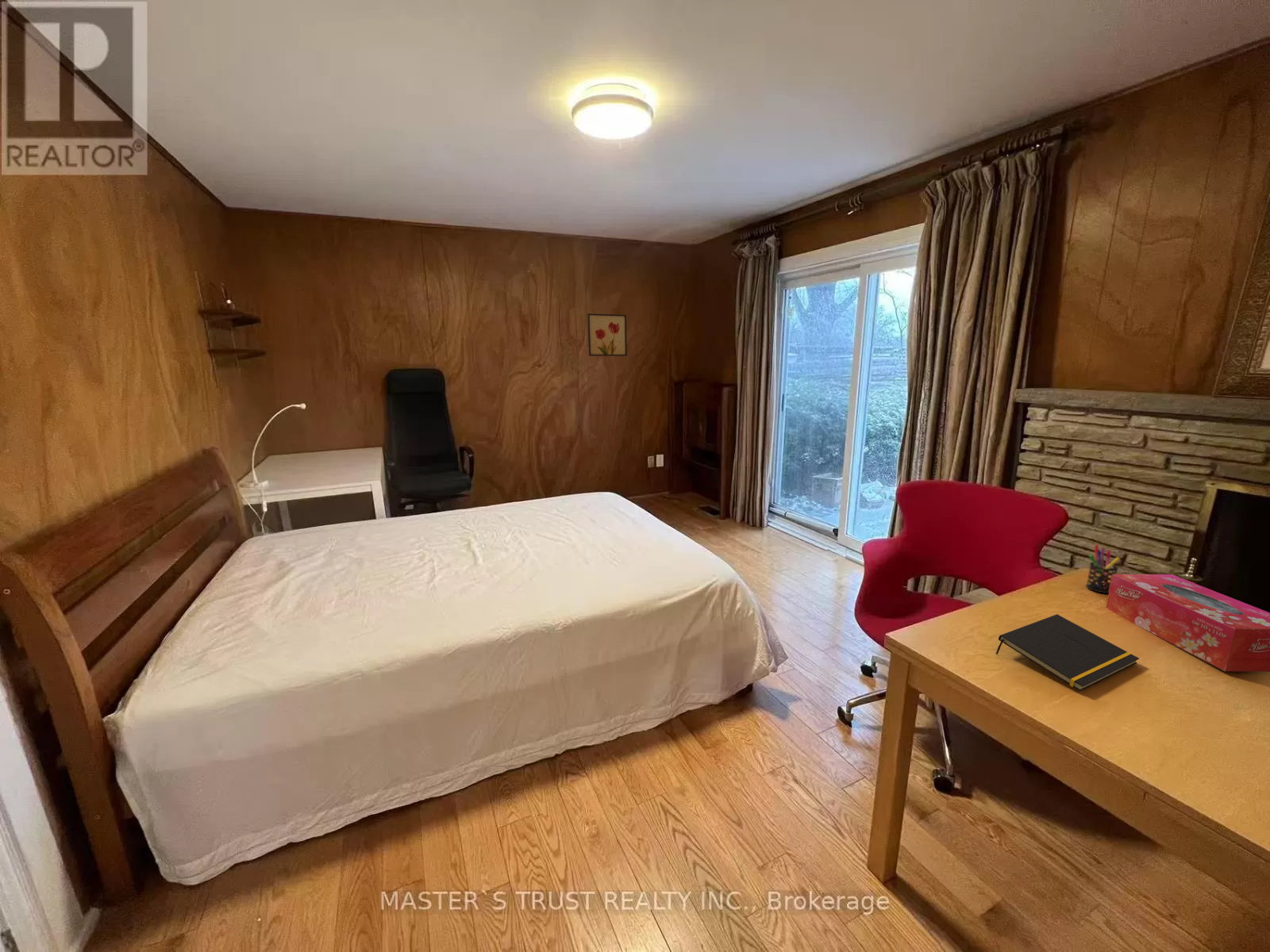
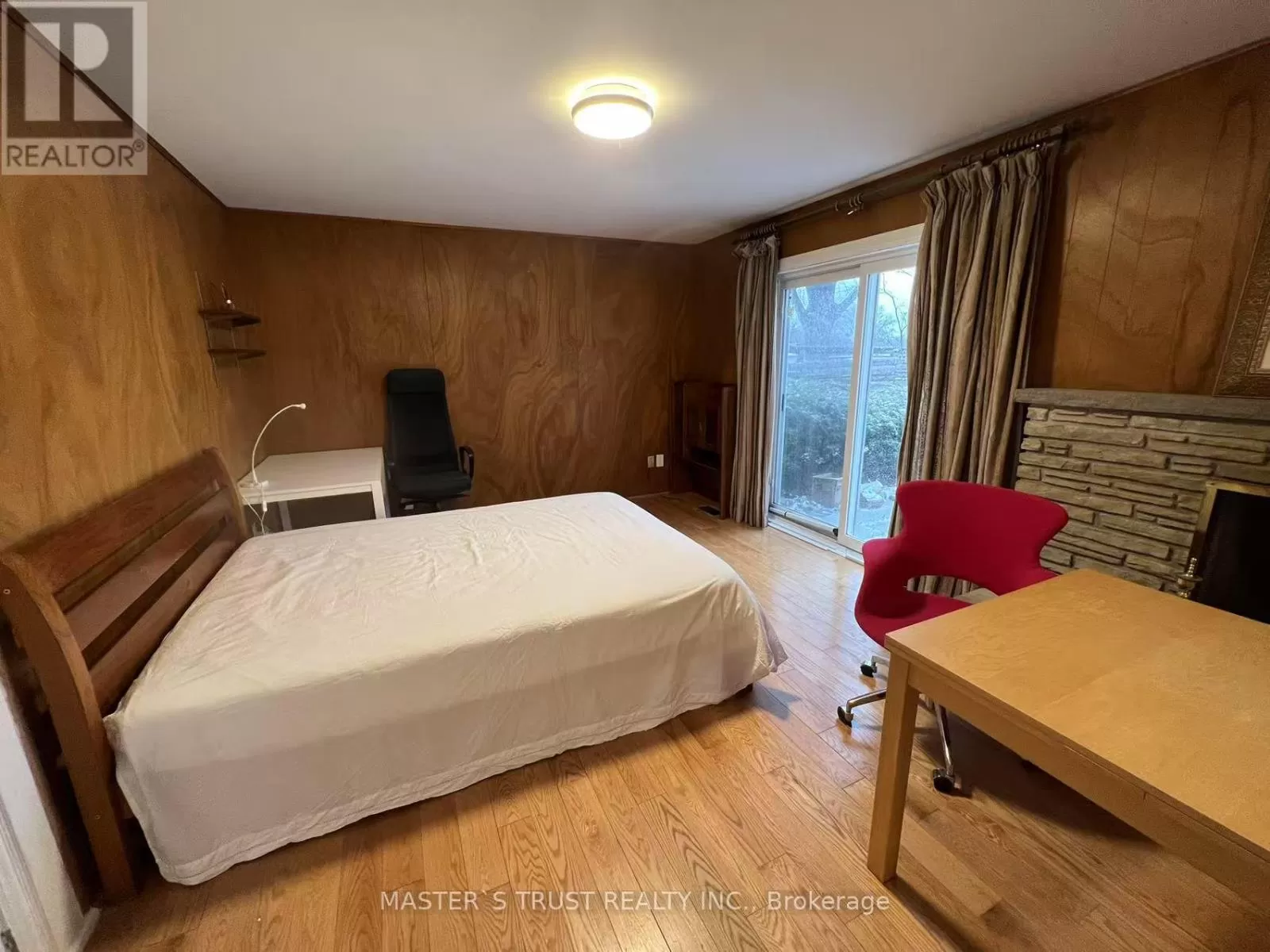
- notepad (1067, 648)
- tissue box (1195, 617)
- wall art (607, 335)
- pen holder (1099, 568)
